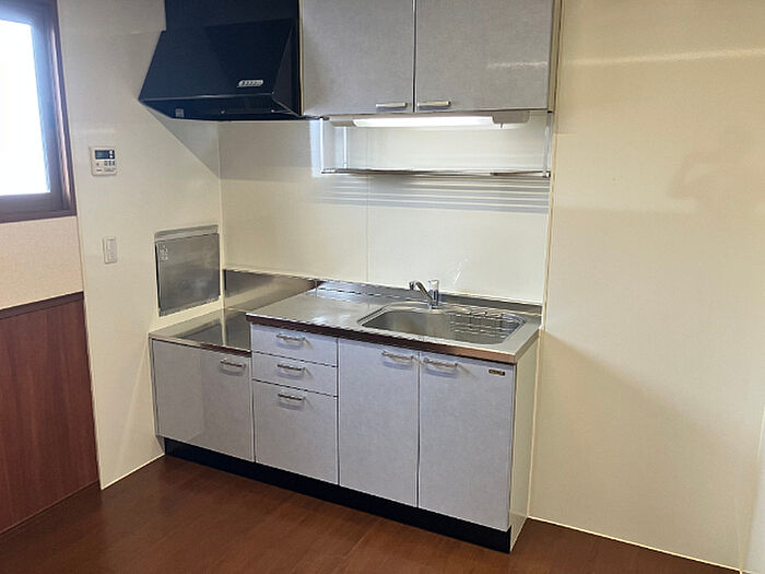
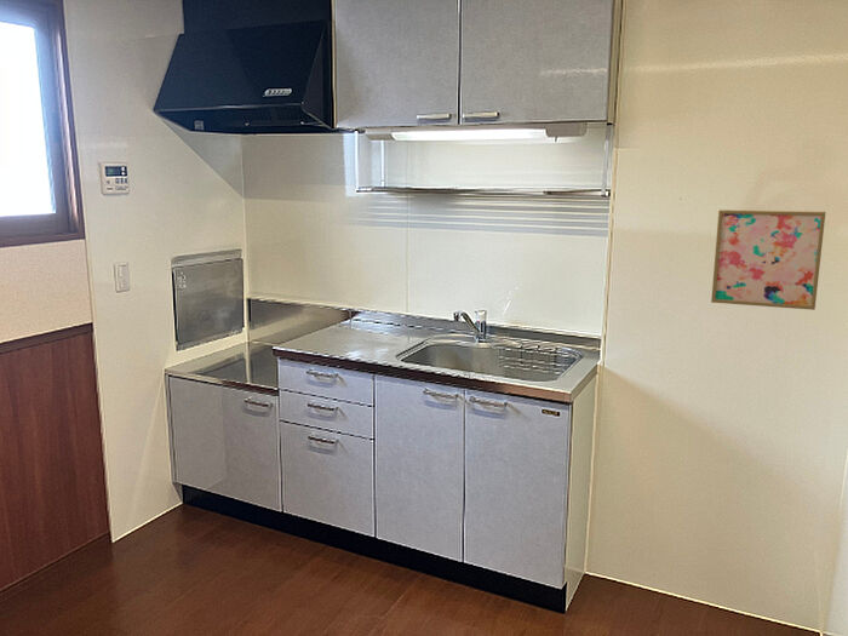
+ wall art (766, 258)
